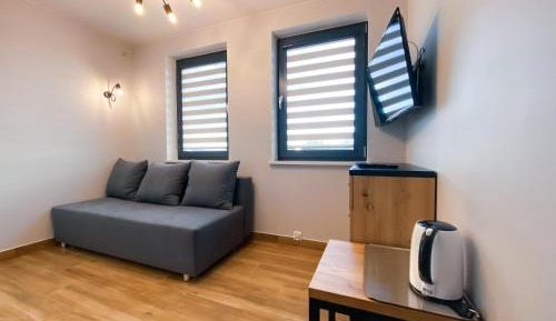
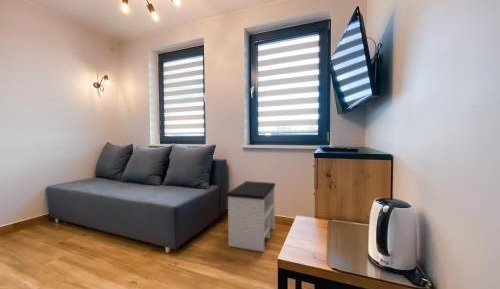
+ side table (253, 212)
